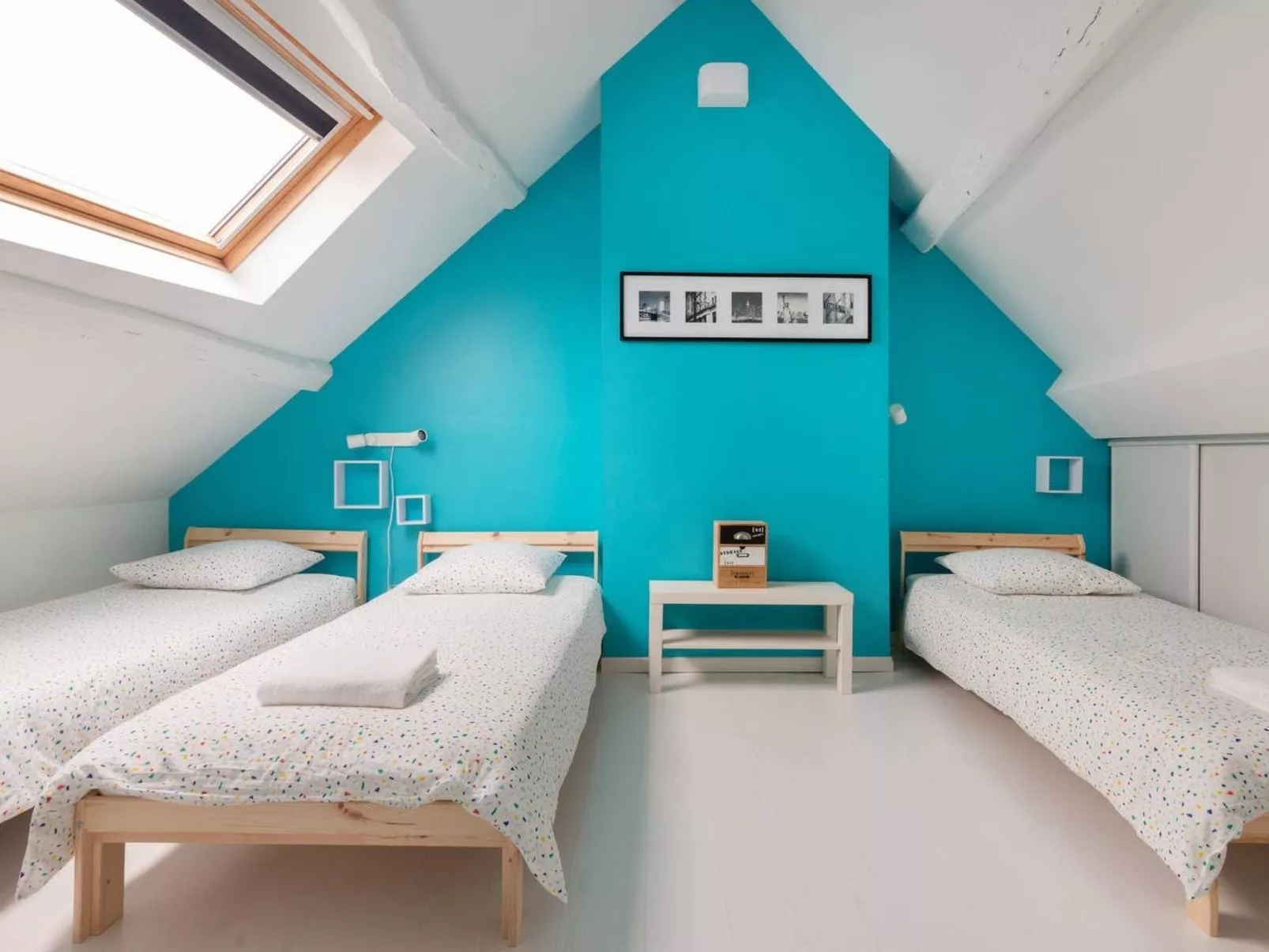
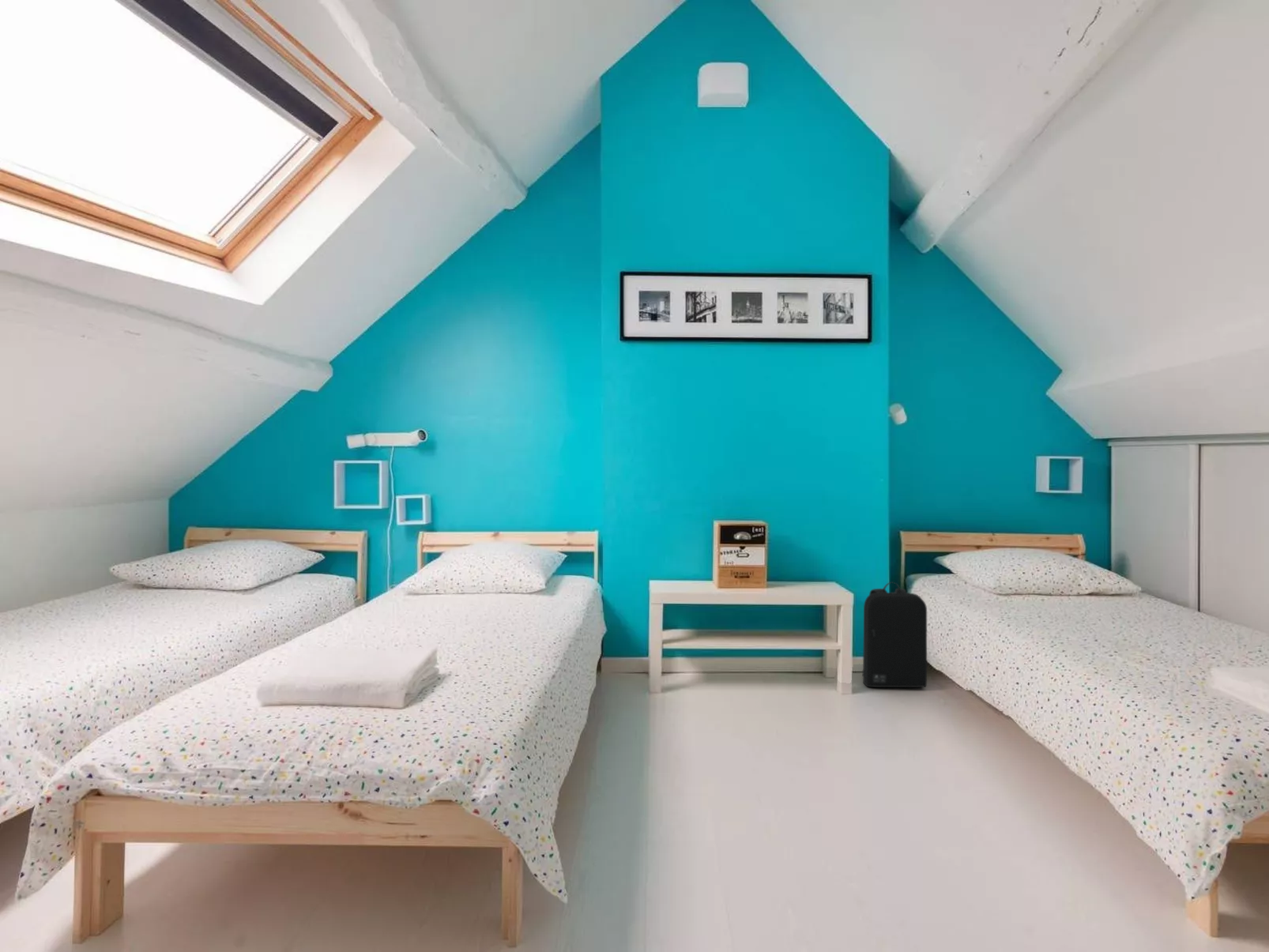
+ backpack (891, 632)
